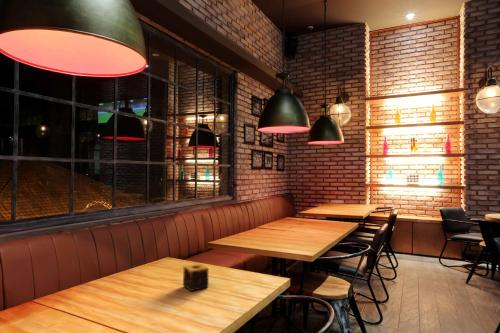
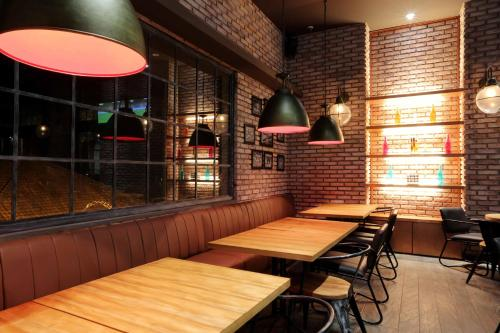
- candle (195, 276)
